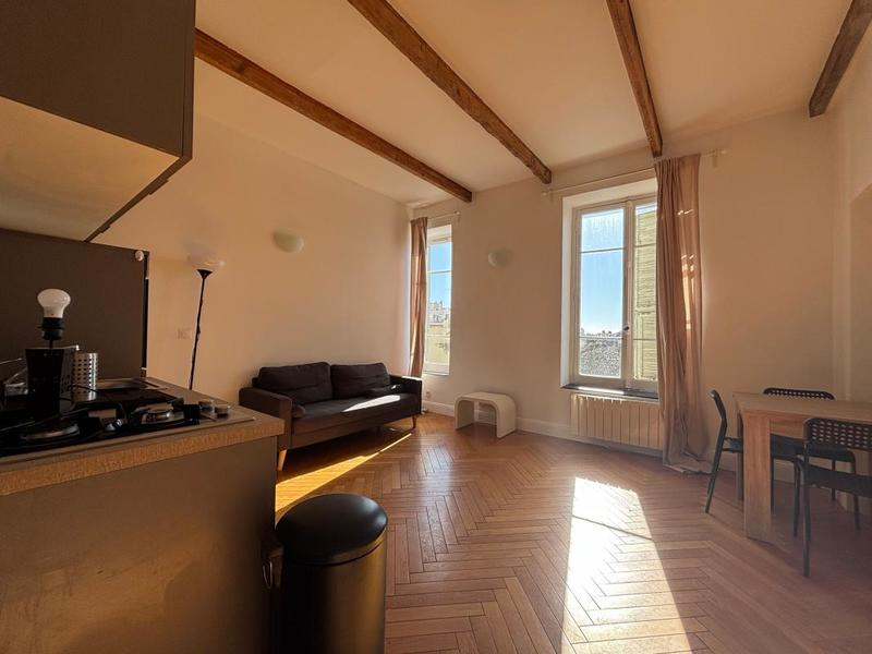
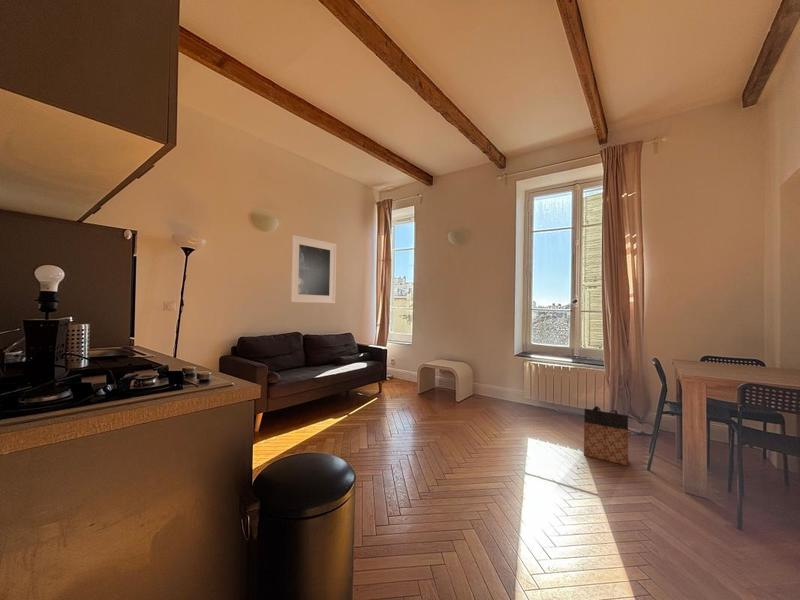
+ bag (605, 432)
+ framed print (314, 271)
